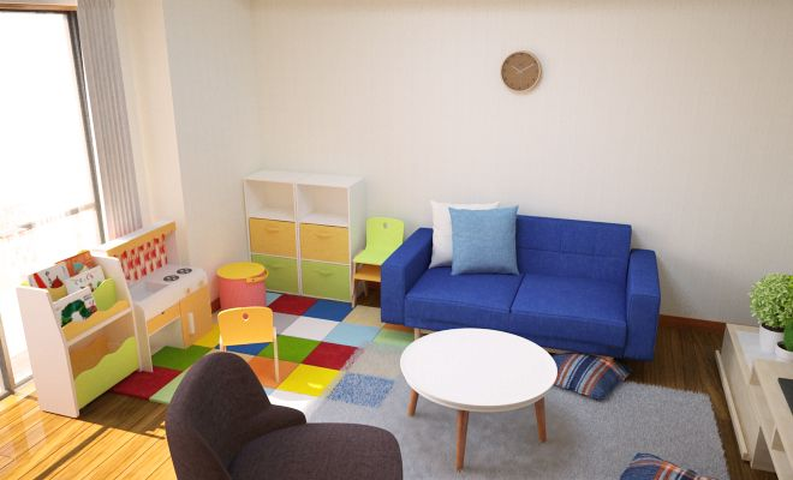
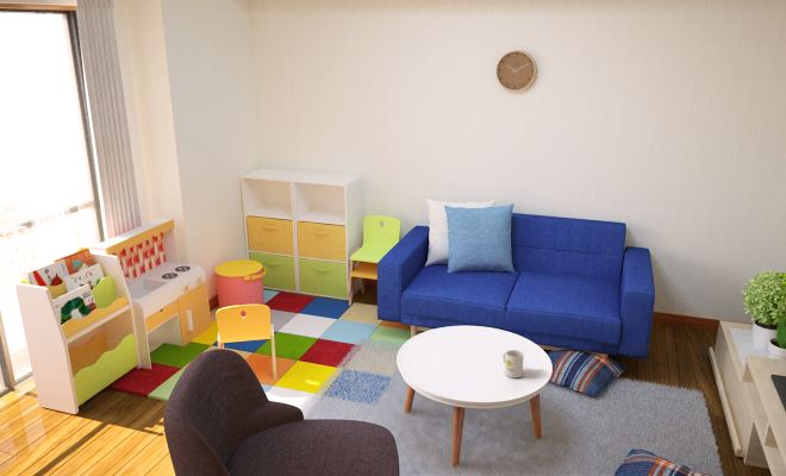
+ mug (511, 362)
